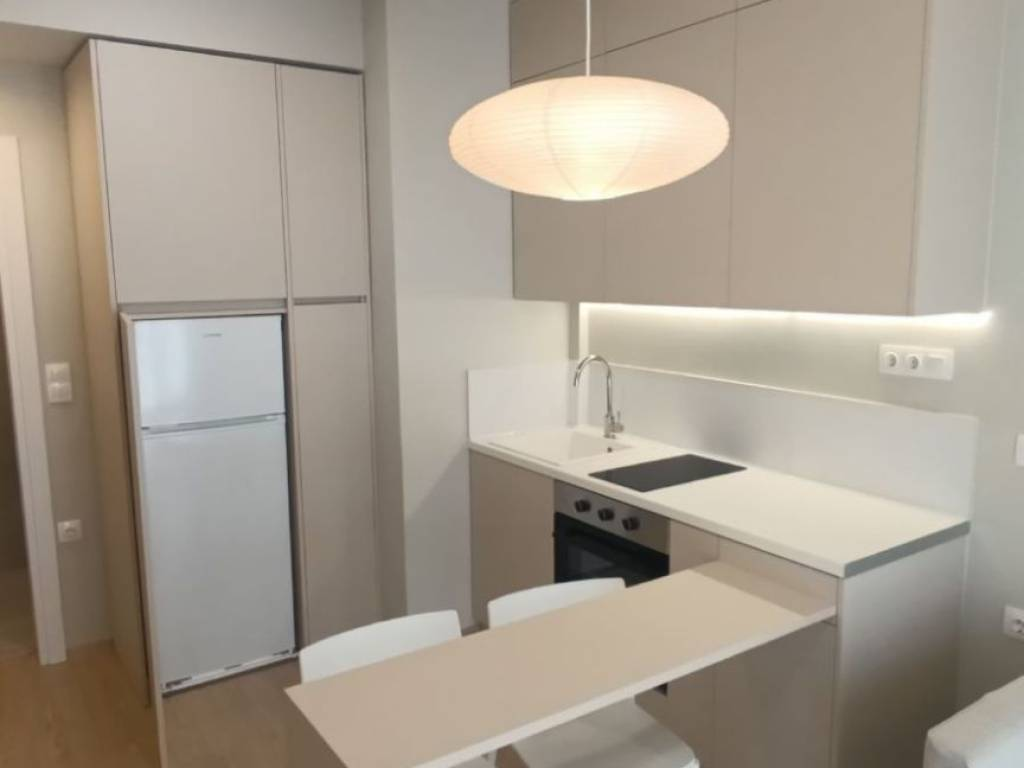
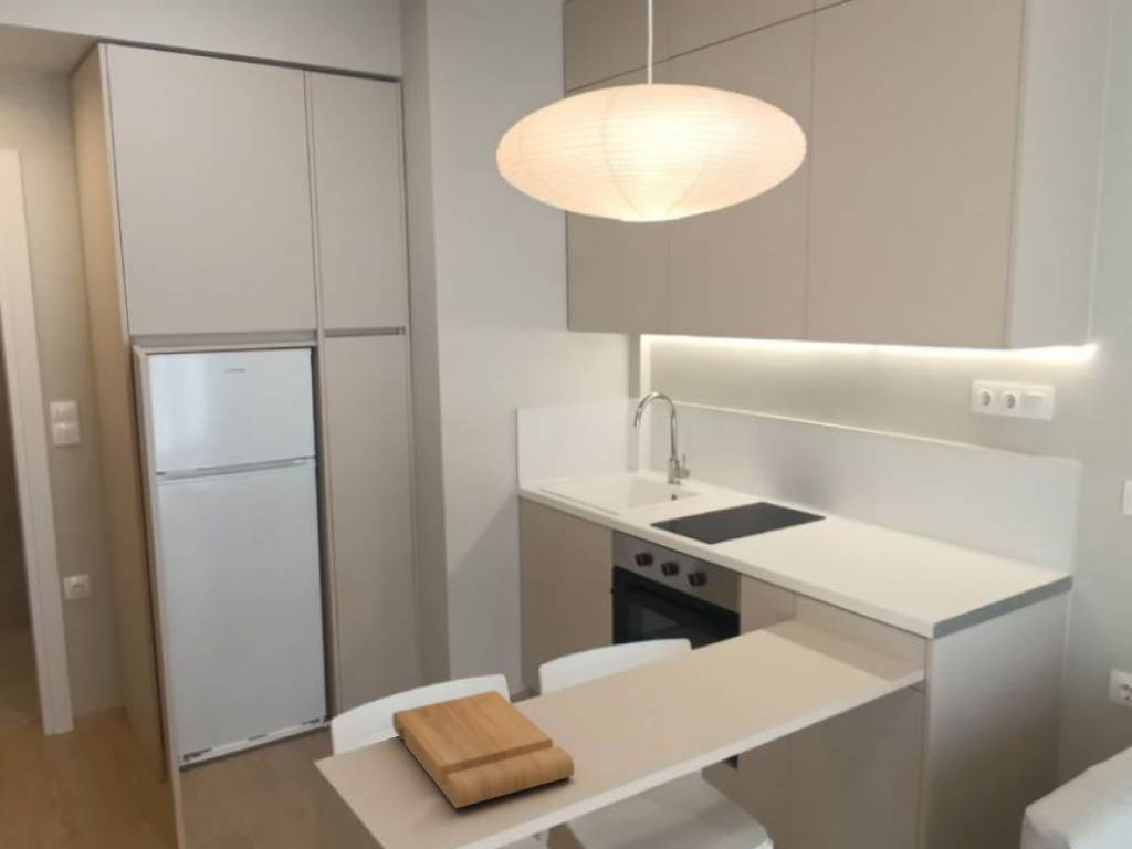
+ cutting board (478, 742)
